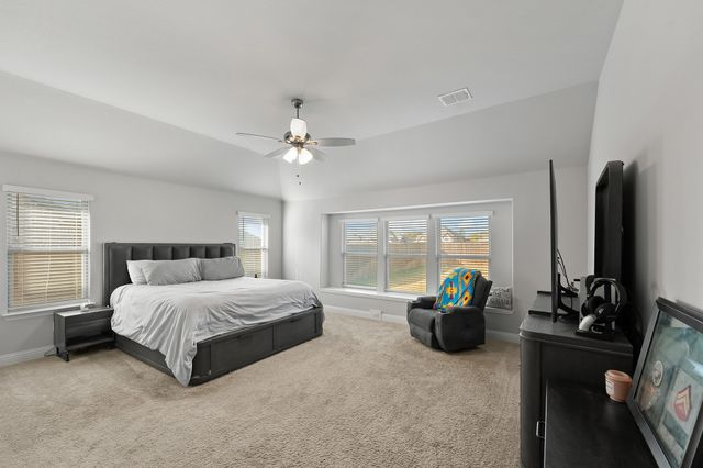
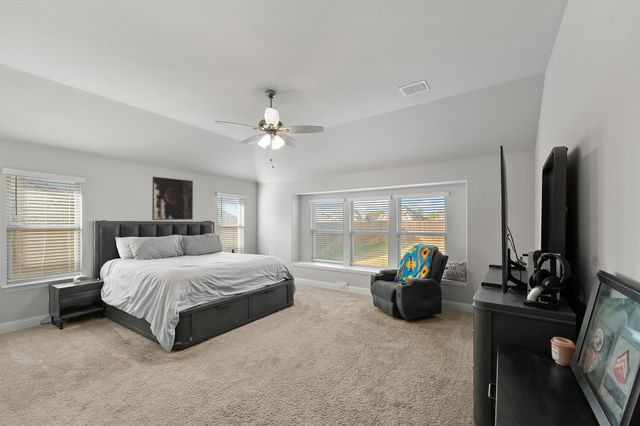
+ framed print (173, 199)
